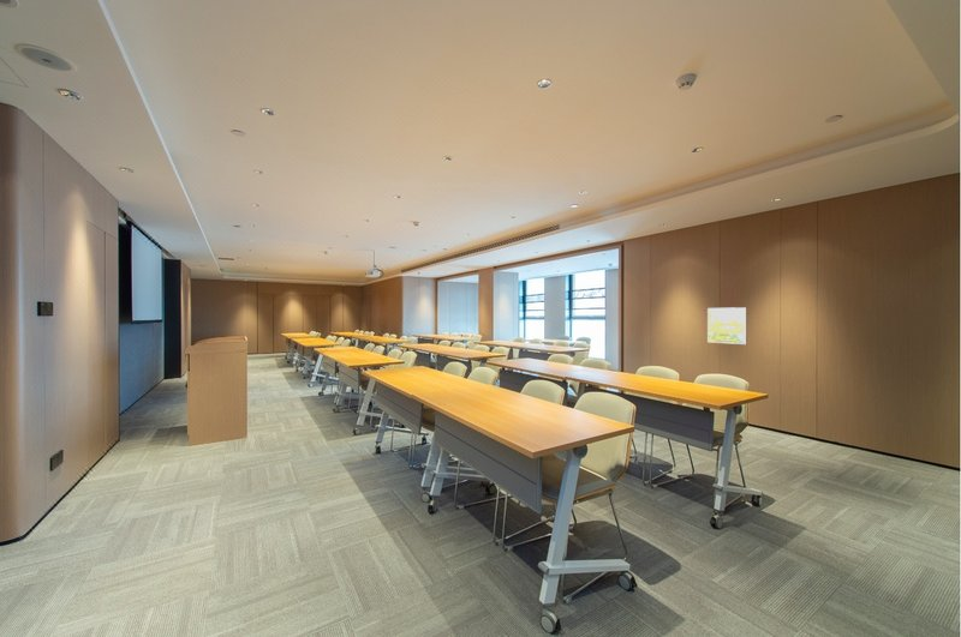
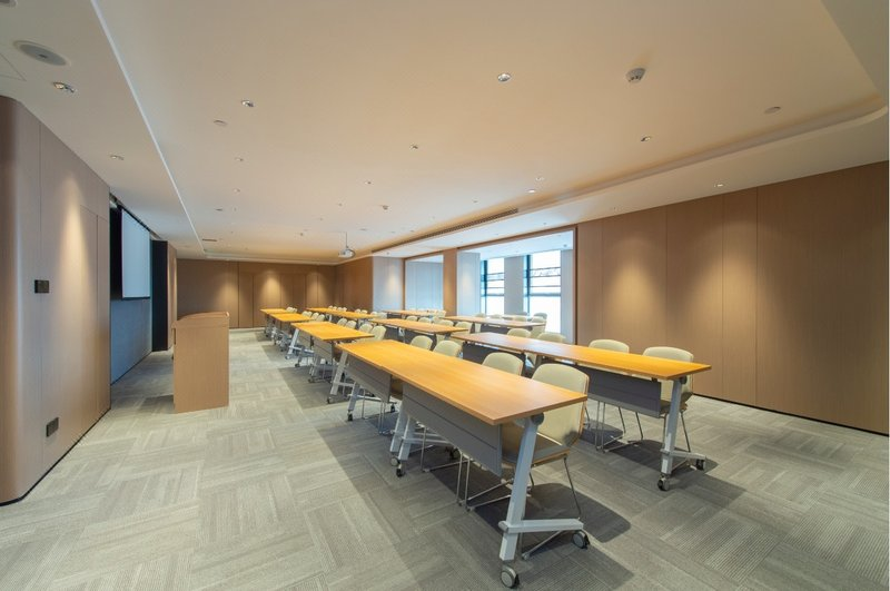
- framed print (726, 325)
